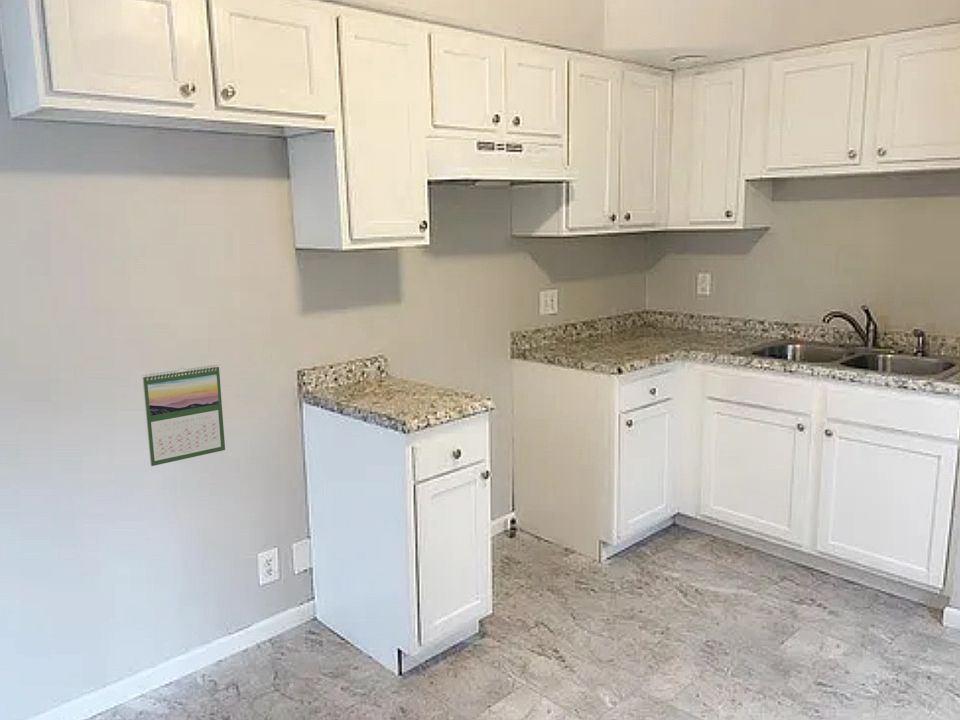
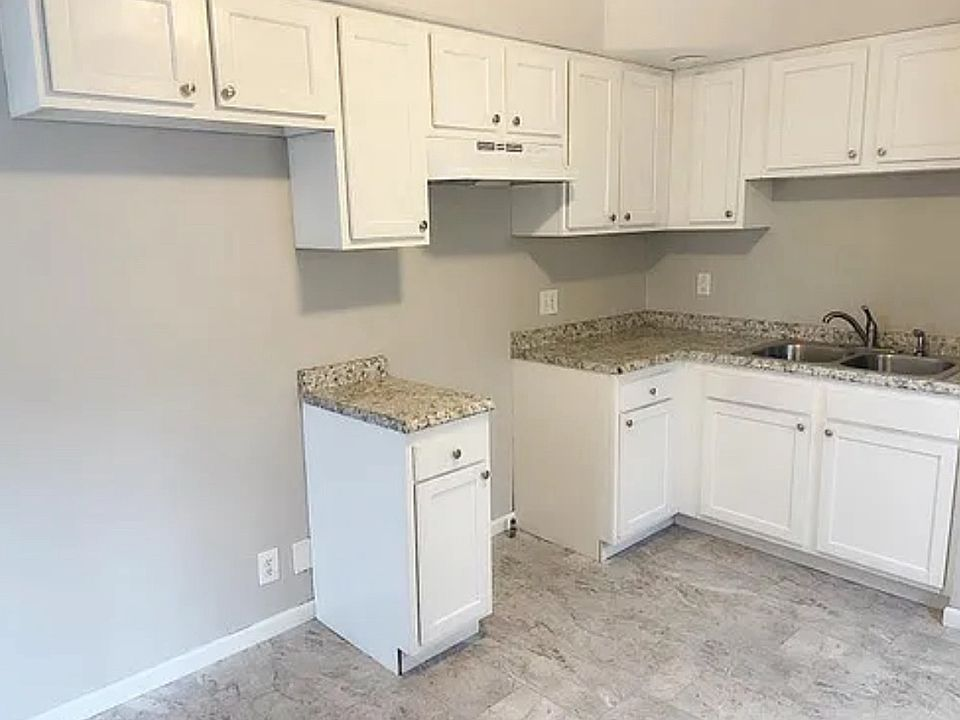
- calendar (185, 413)
